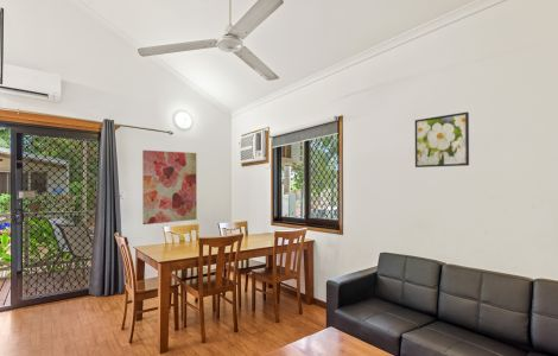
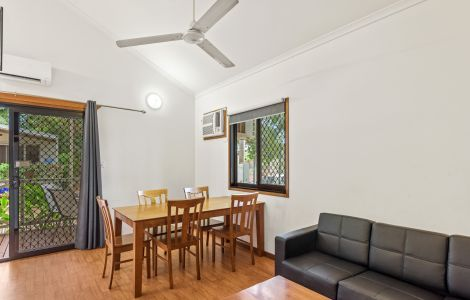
- wall art (171, 186)
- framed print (439, 141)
